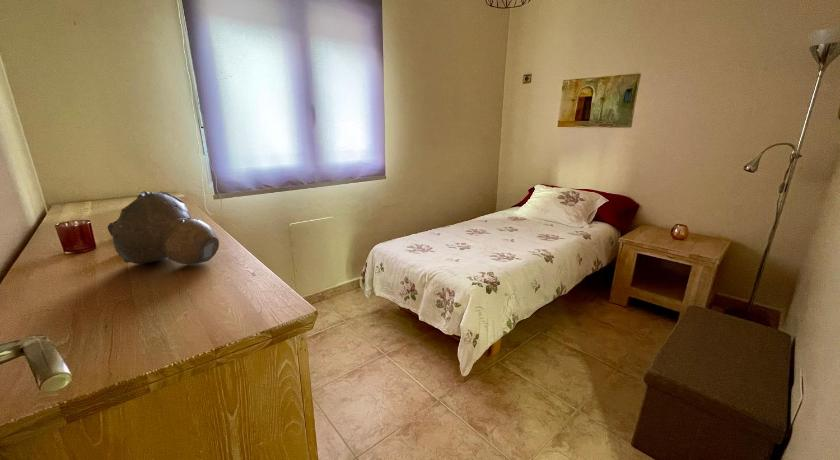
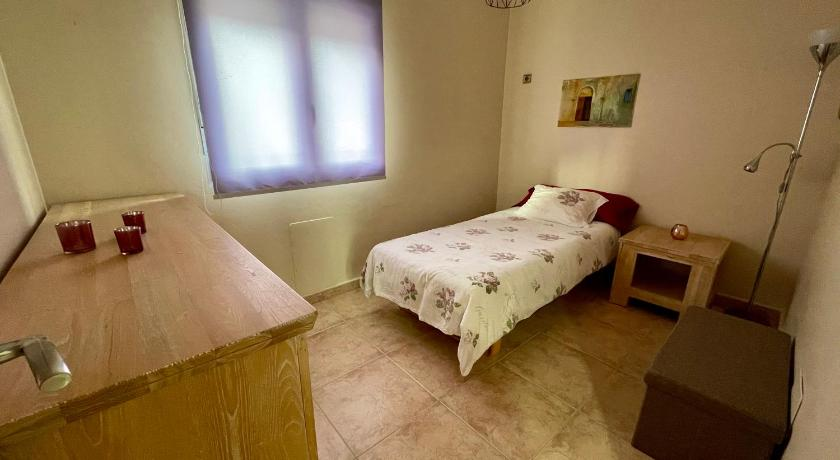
- decorative bowl (168, 228)
